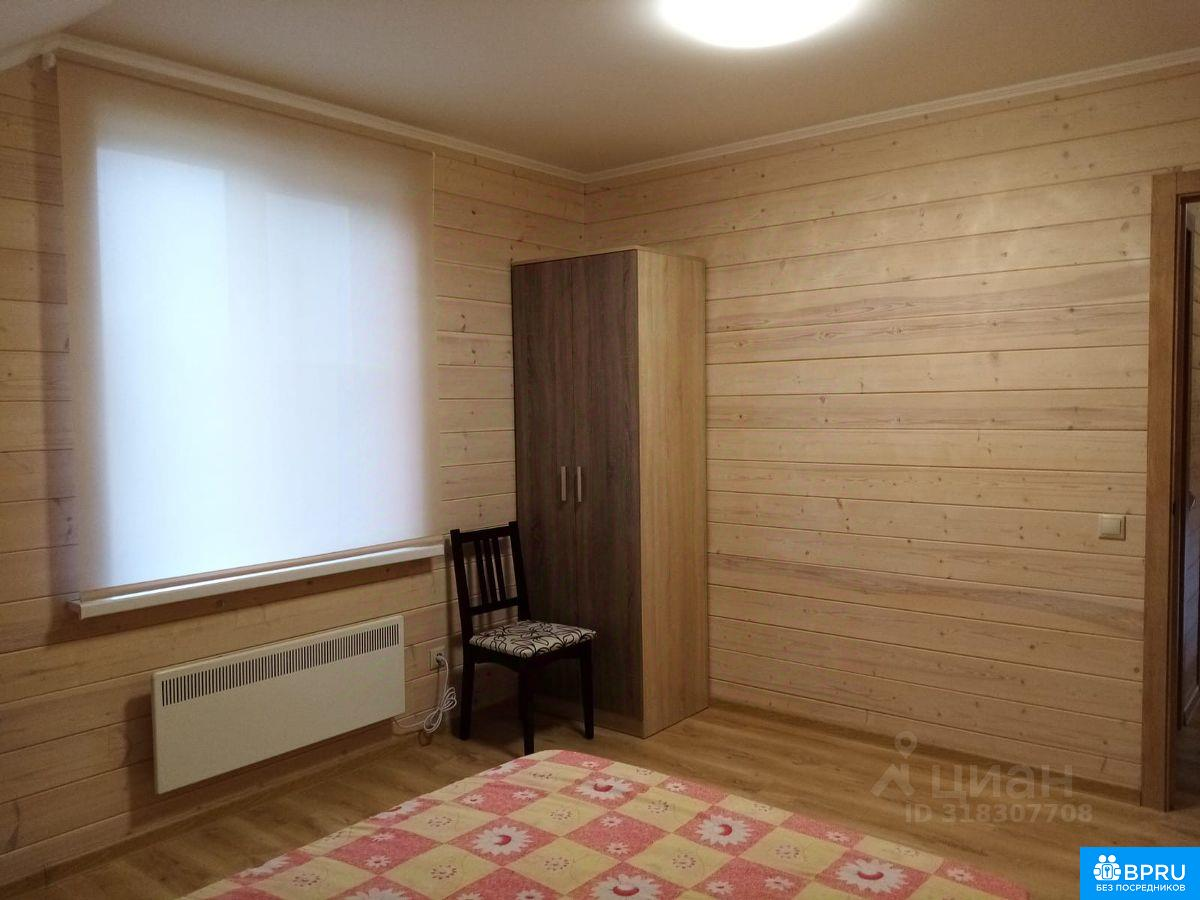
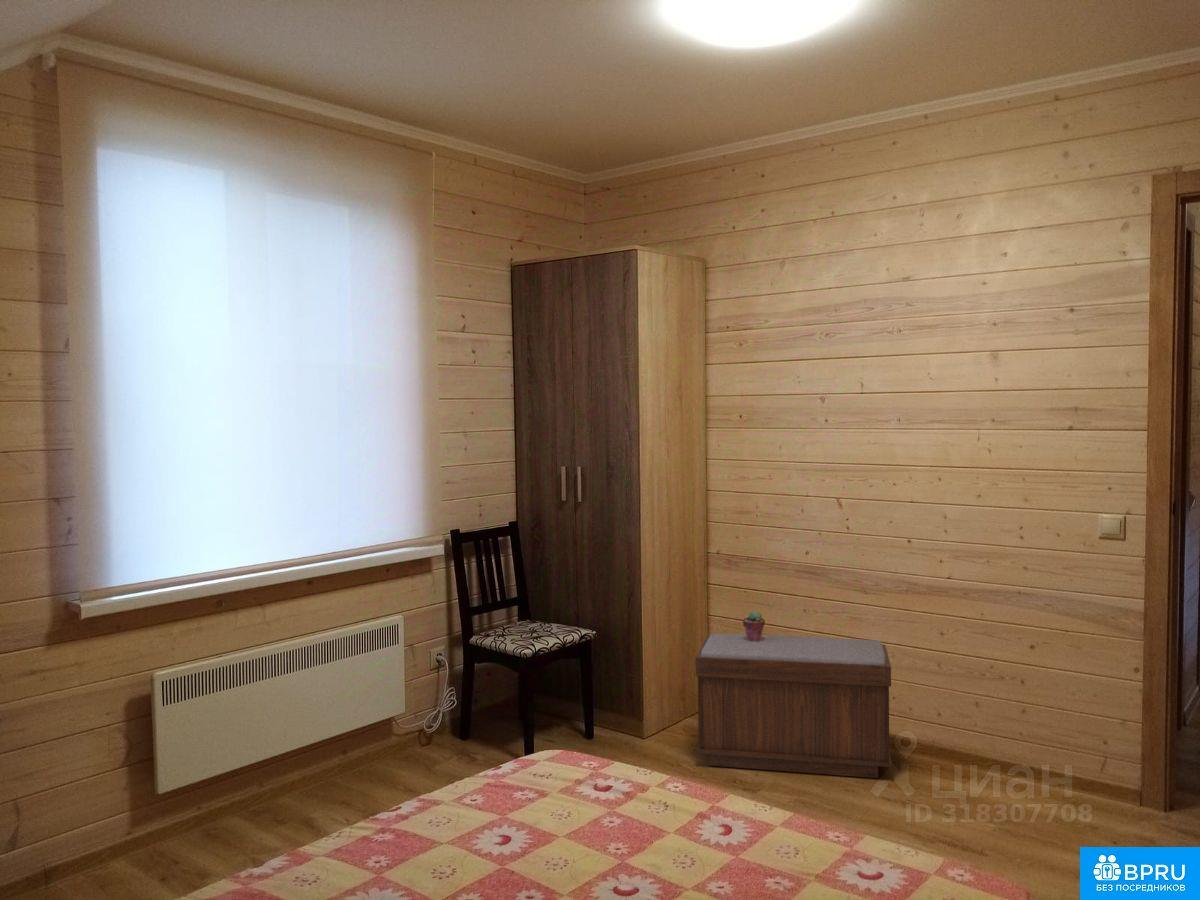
+ potted succulent (753, 624)
+ bench (792, 700)
